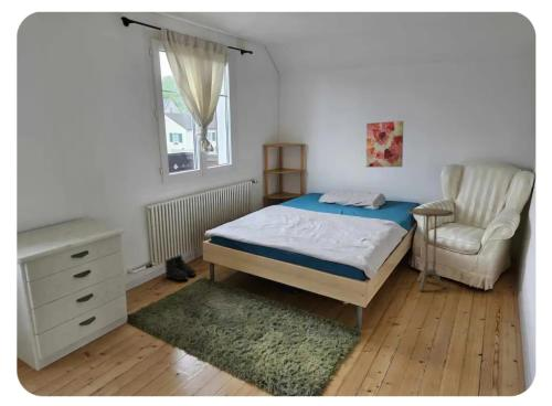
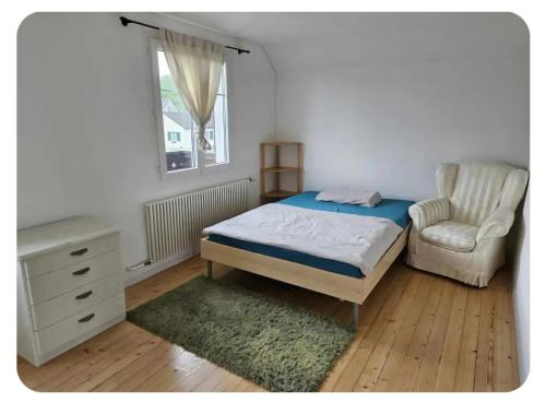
- boots (180, 266)
- side table (426, 248)
- wall art (384, 145)
